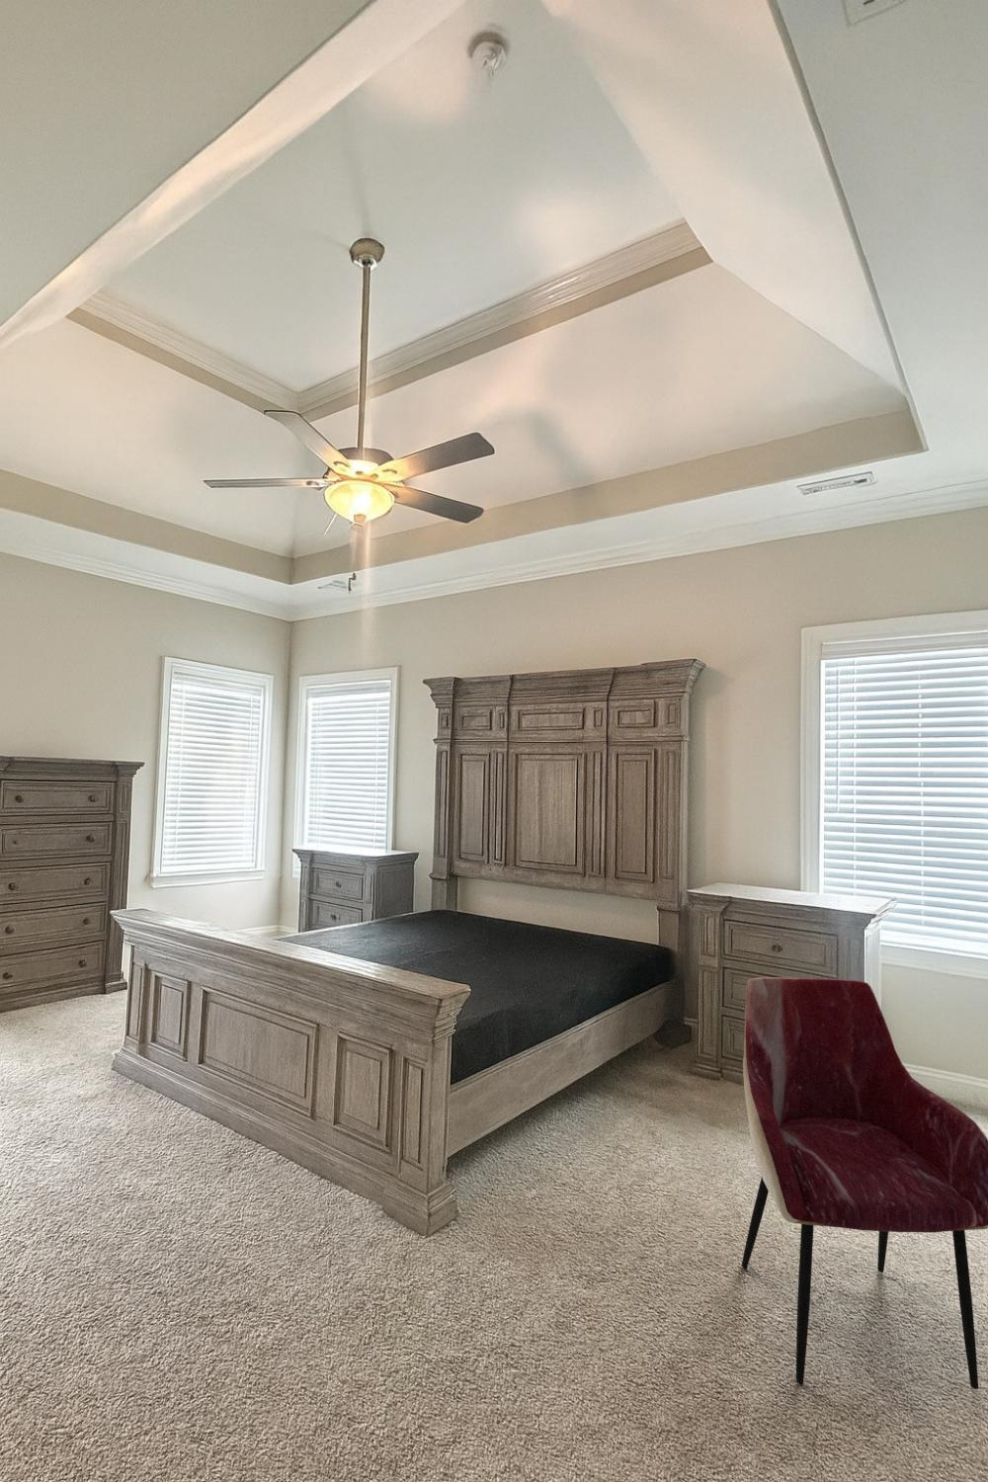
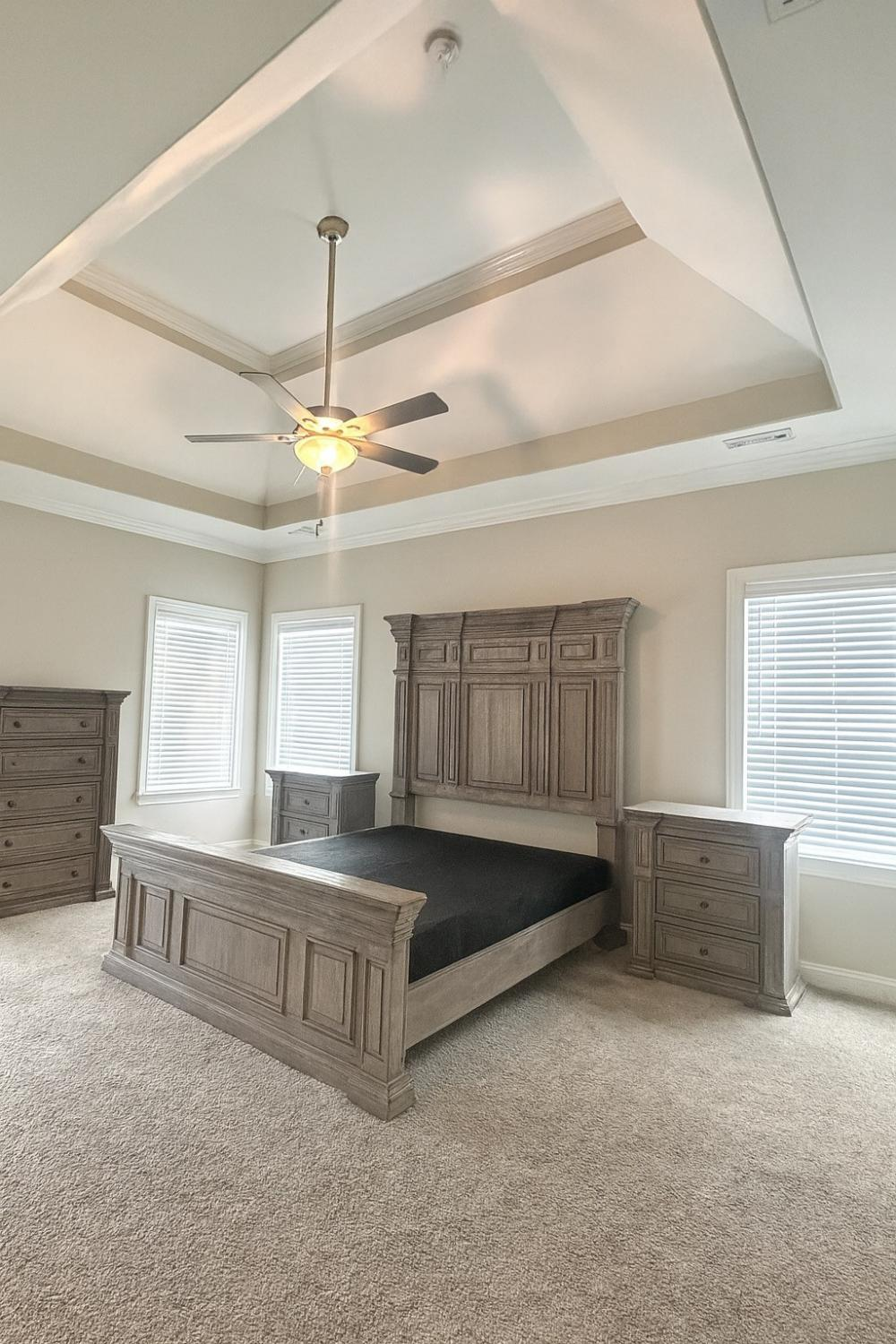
- armchair (844, 1158)
